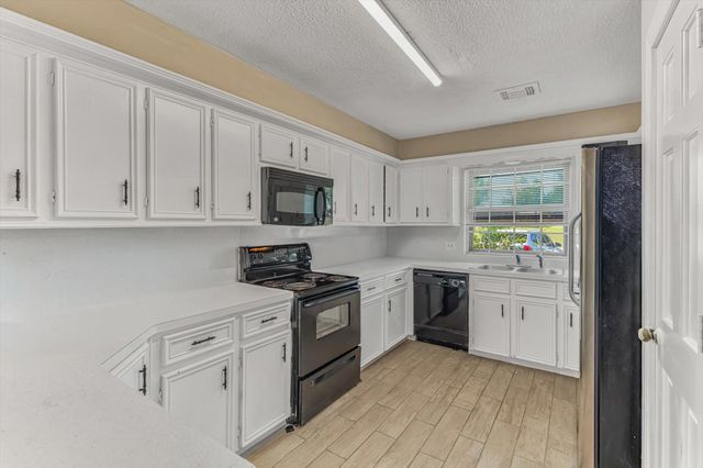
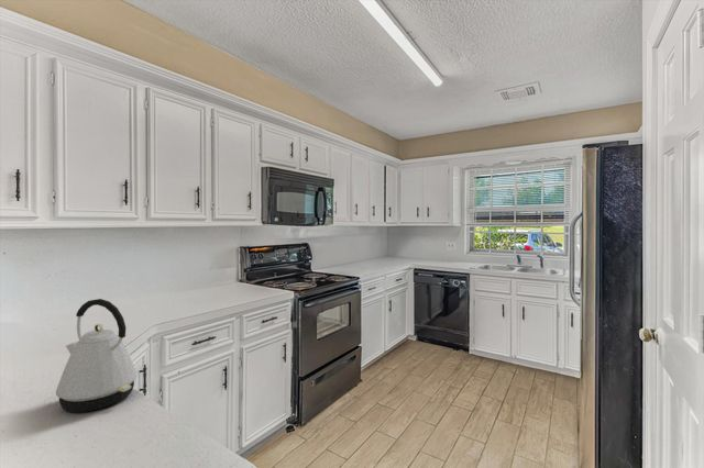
+ kettle (97, 348)
